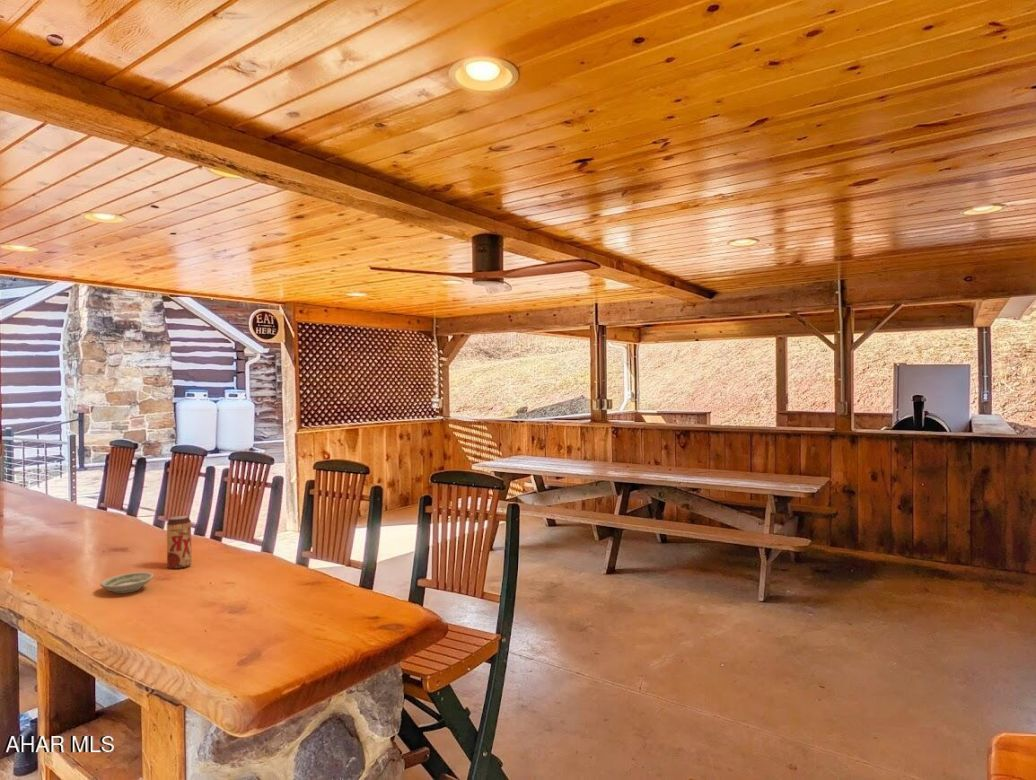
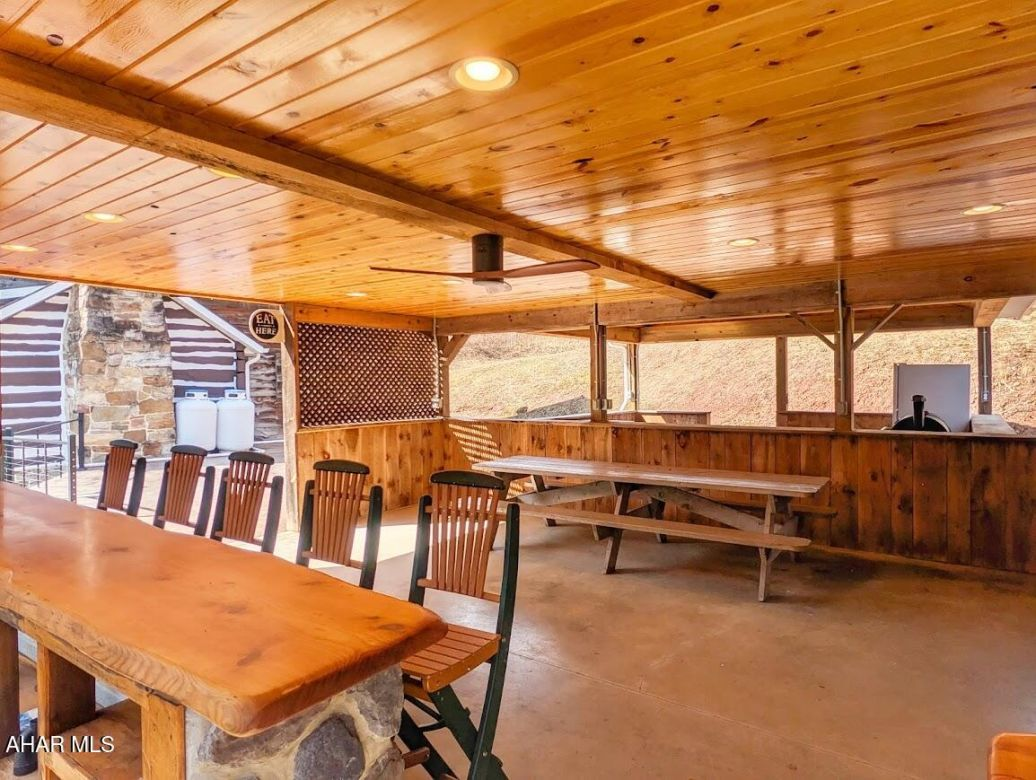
- saucer (127, 584)
- beer can (179, 541)
